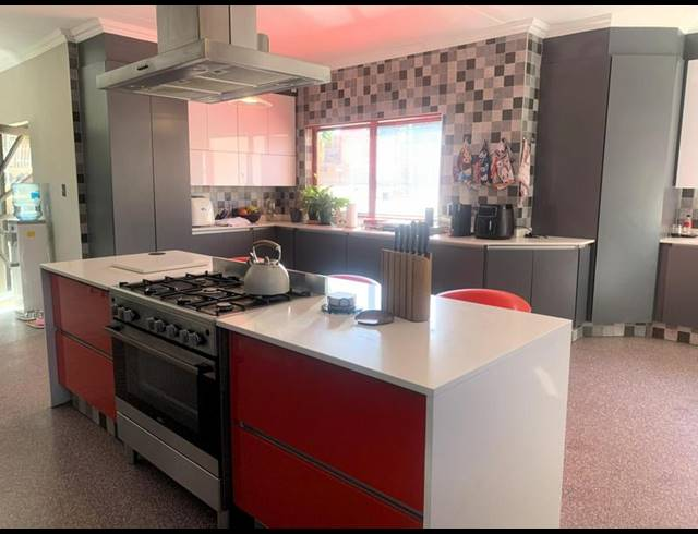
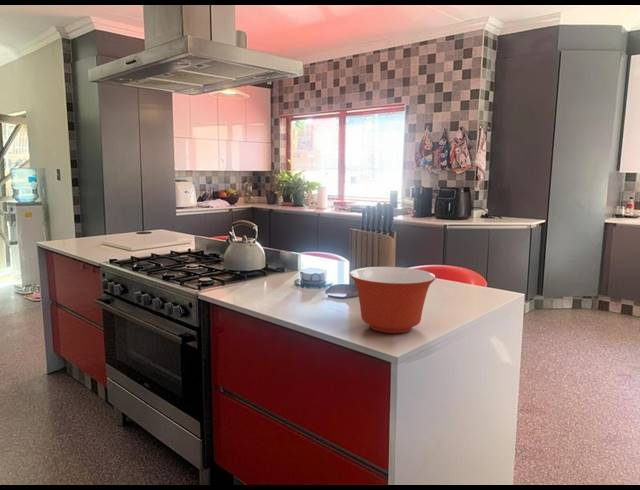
+ mixing bowl (391, 300)
